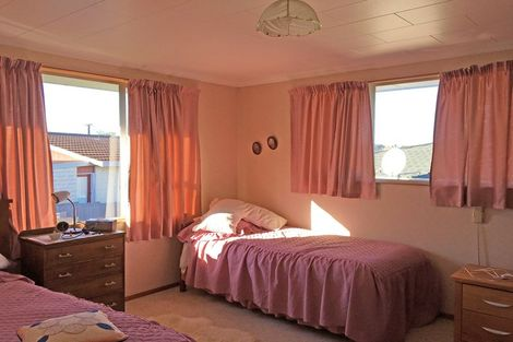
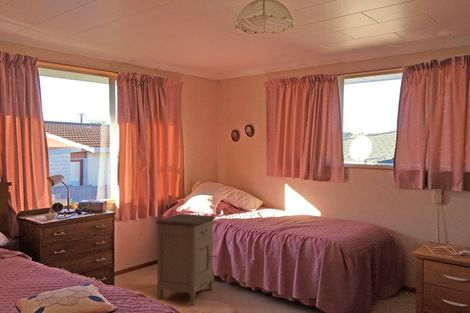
+ nightstand (189, 256)
